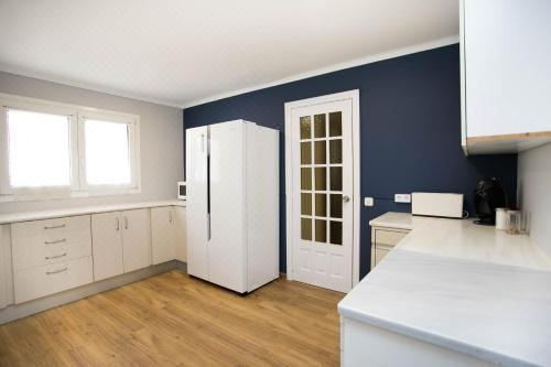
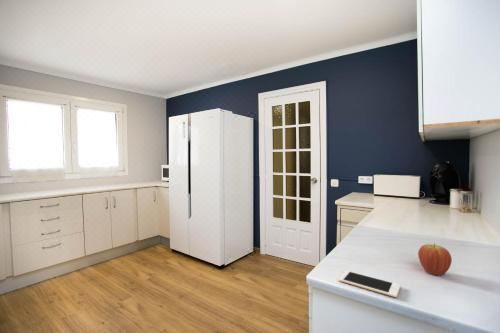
+ cell phone (368, 282)
+ fruit (434, 257)
